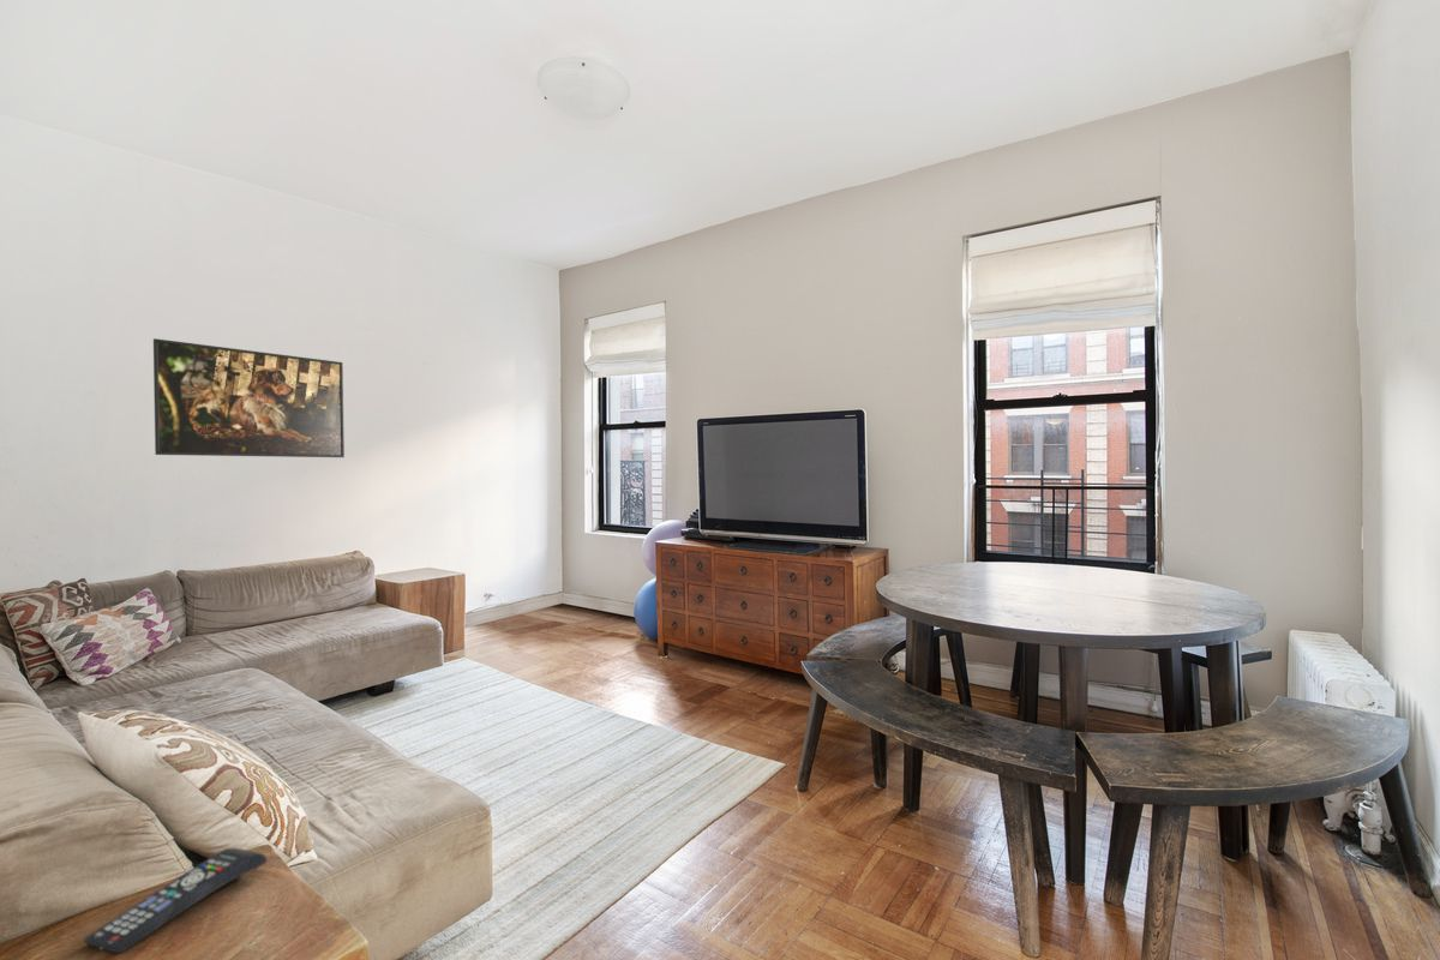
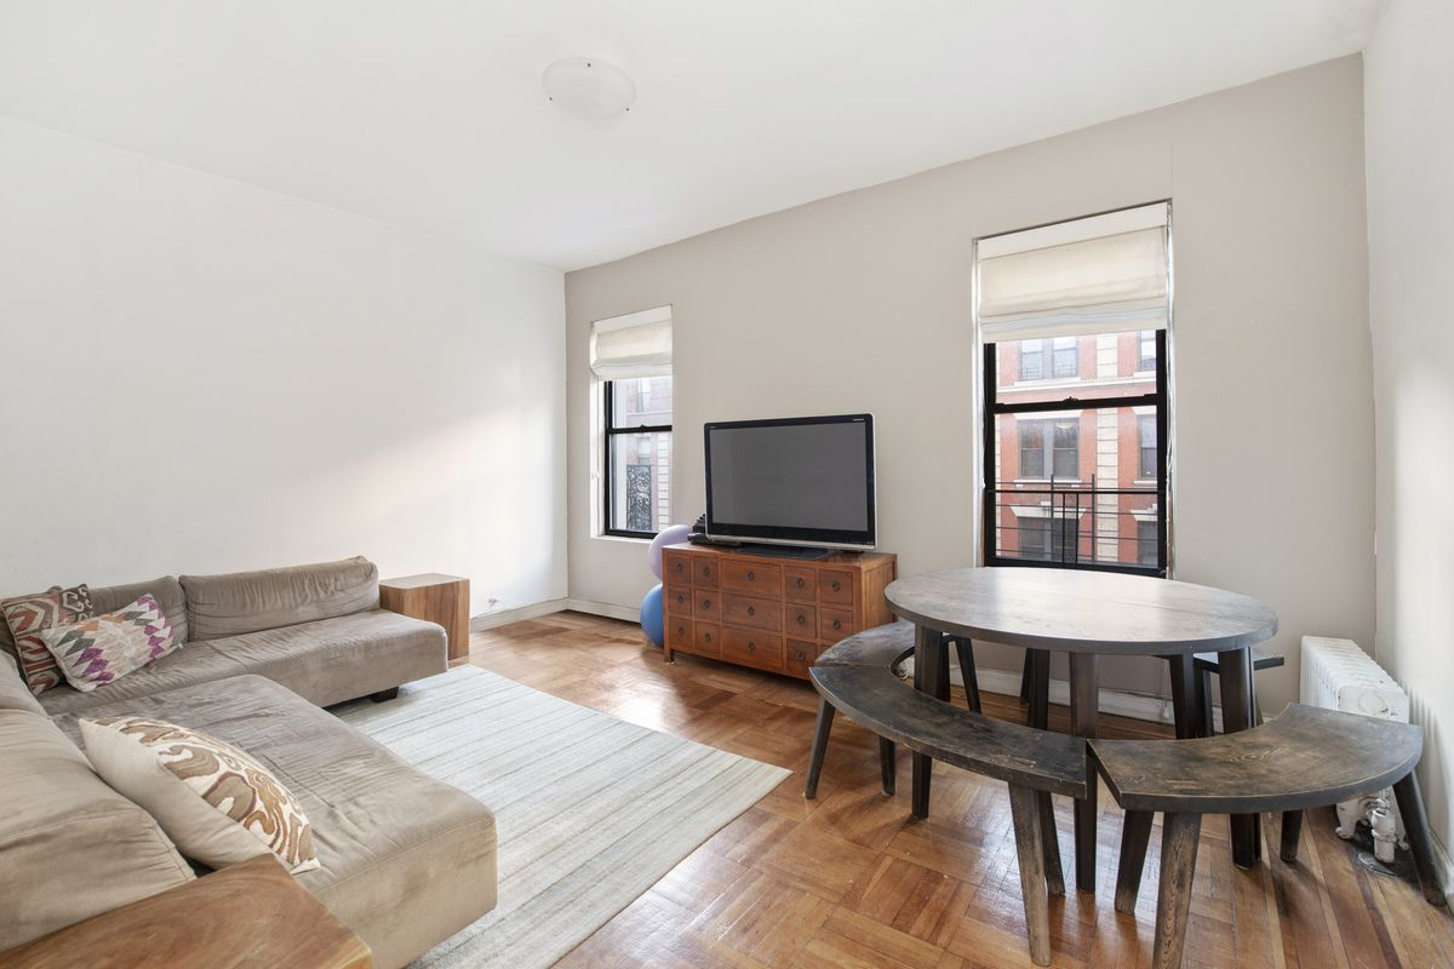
- remote control (185, 893)
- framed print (258, 403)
